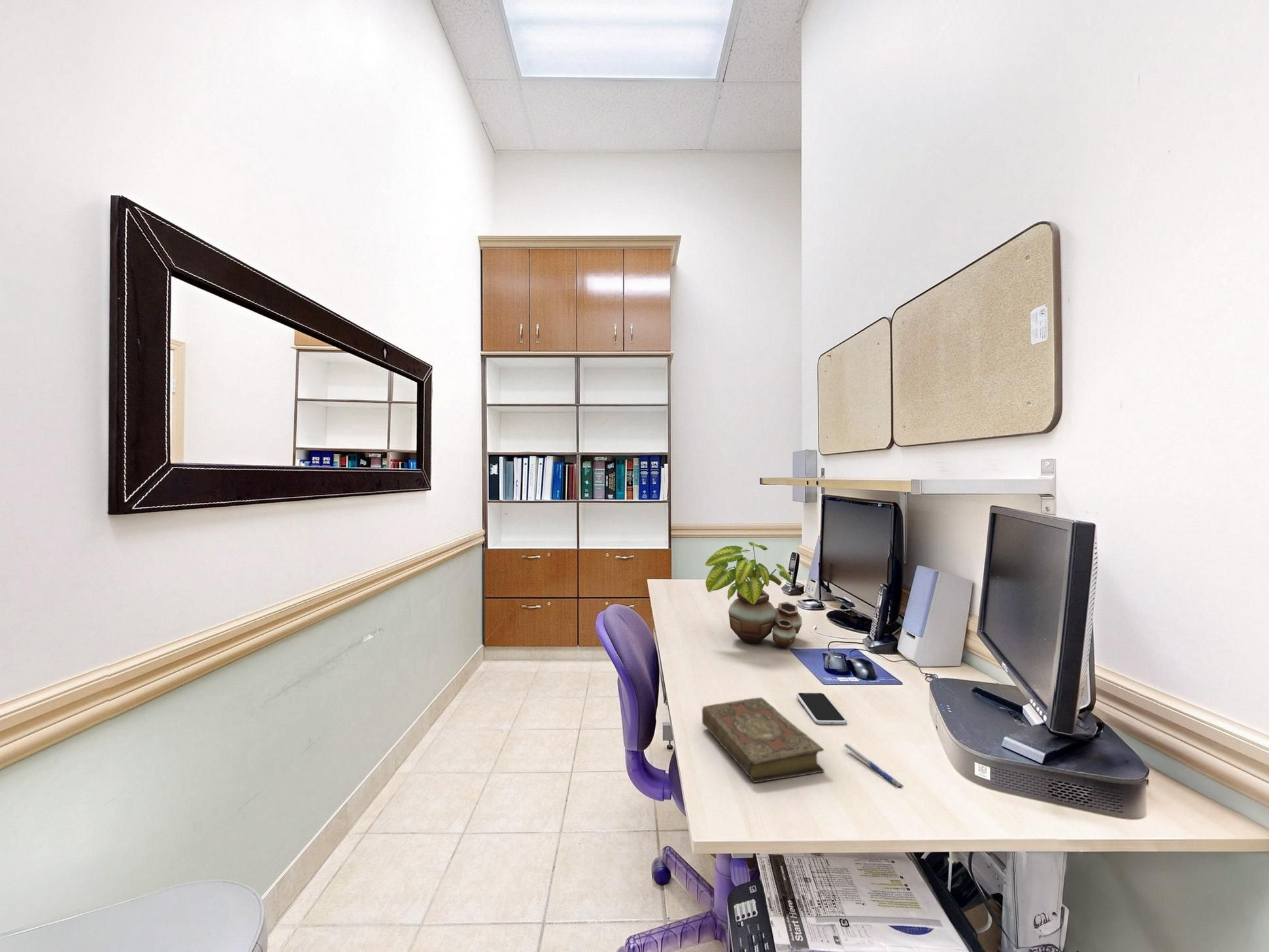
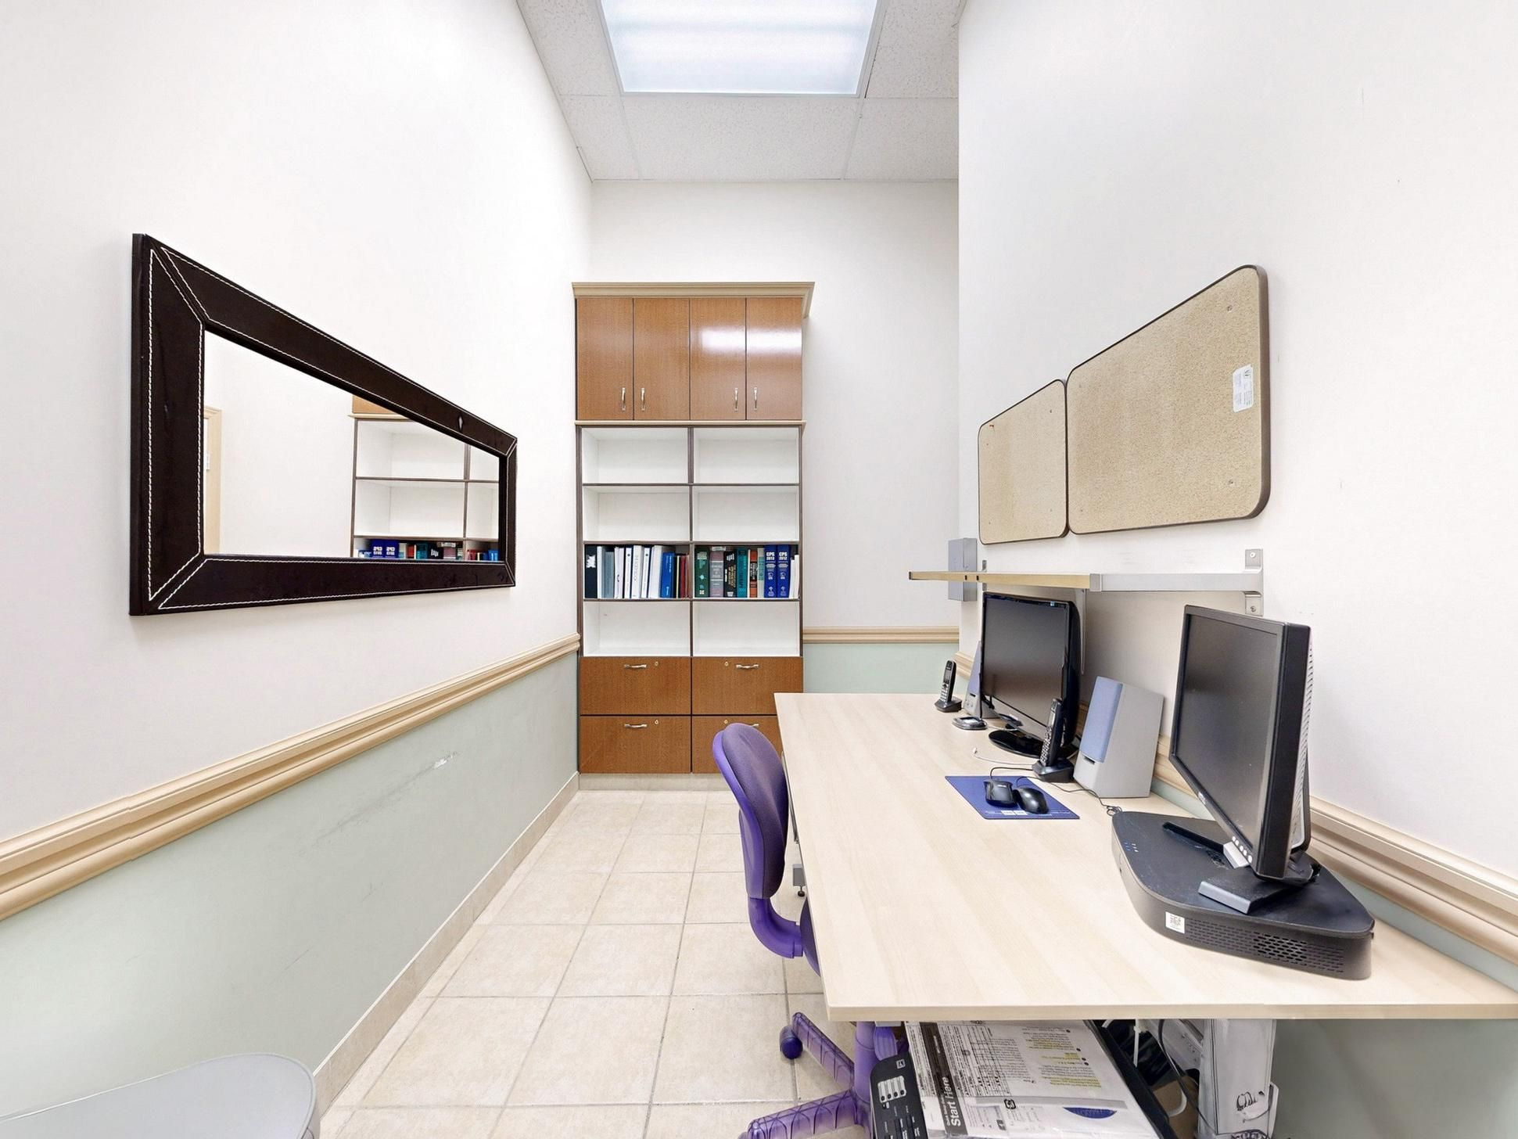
- potted plant (757, 592)
- pen (870, 763)
- smartphone (820, 707)
- book (757, 735)
